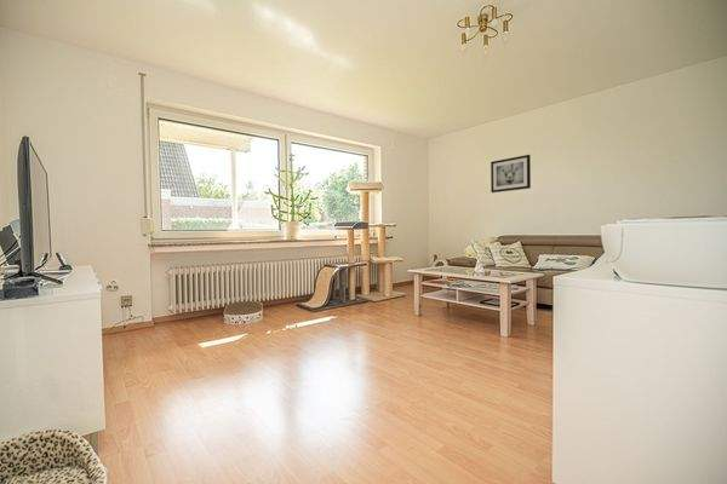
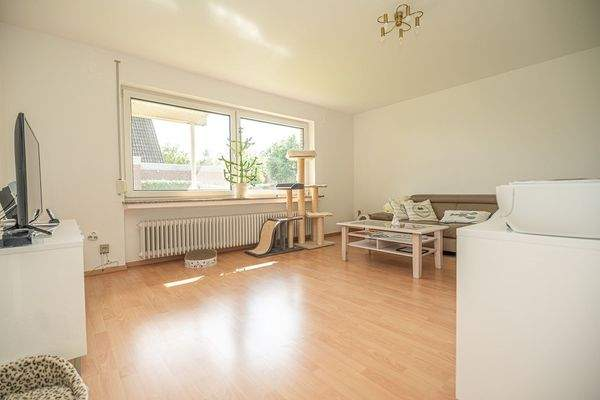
- wall art (509, 174)
